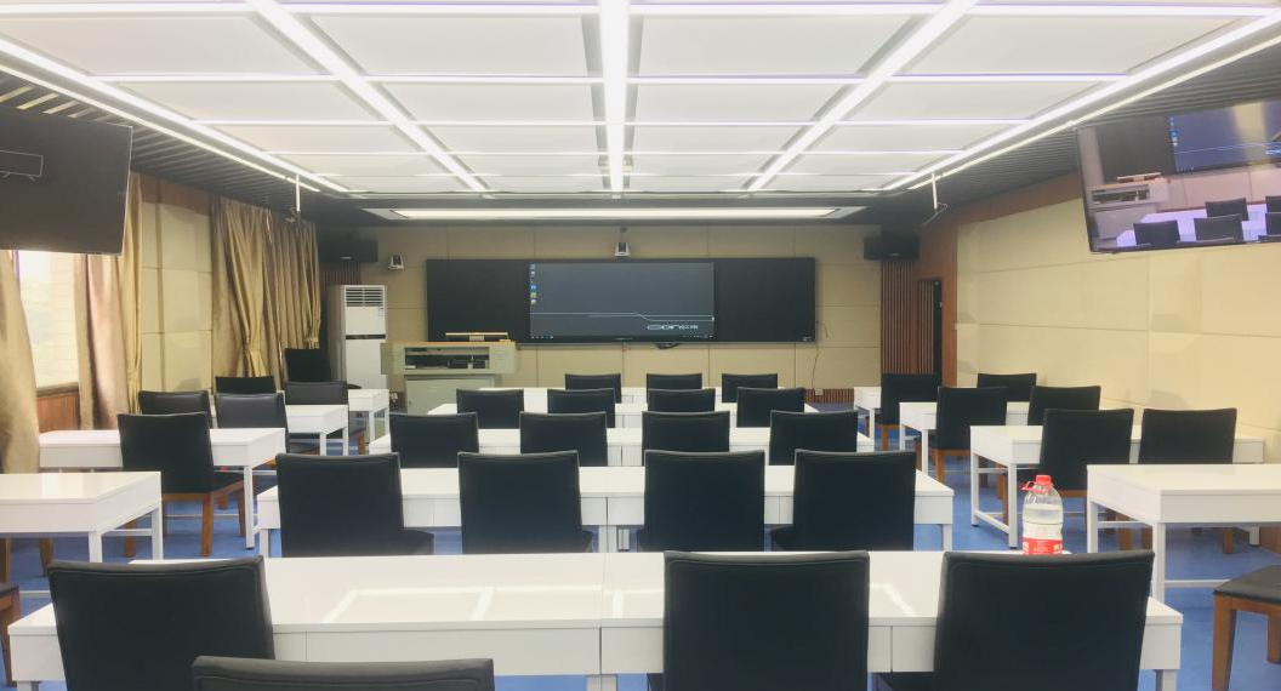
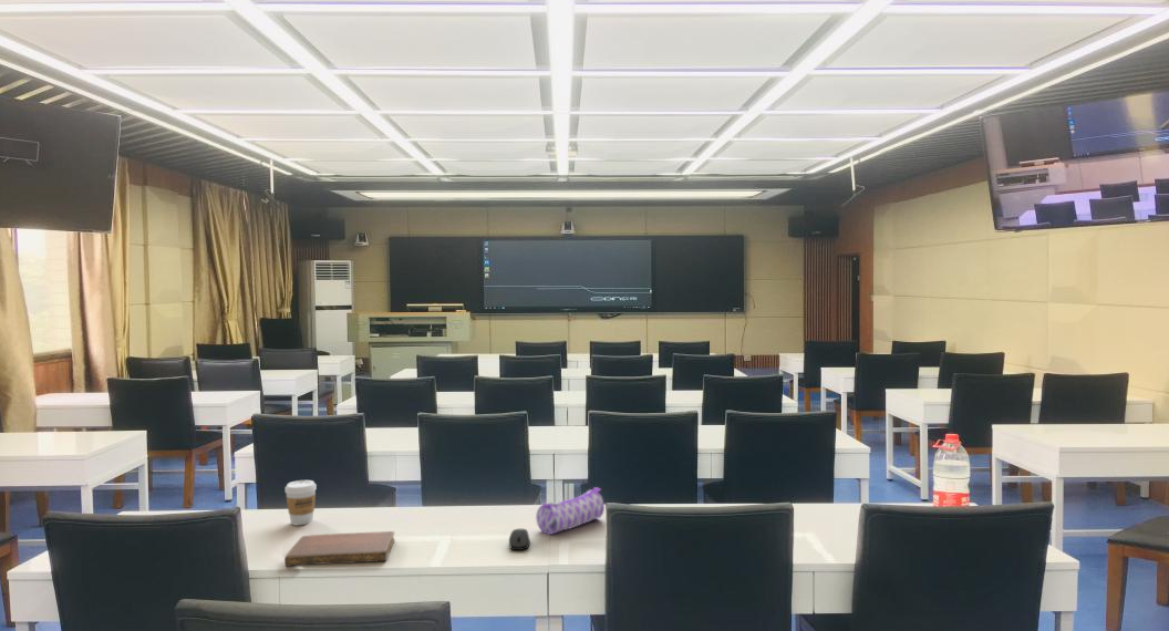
+ computer mouse (519, 538)
+ pencil case (570, 510)
+ coffee cup (301, 501)
+ notebook (342, 548)
